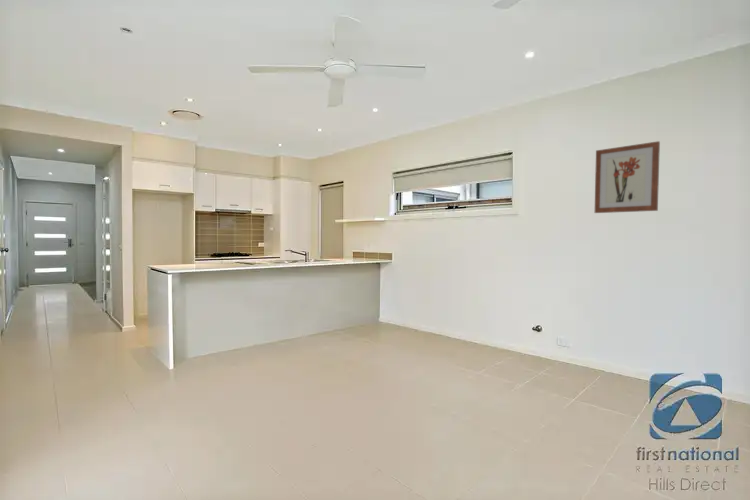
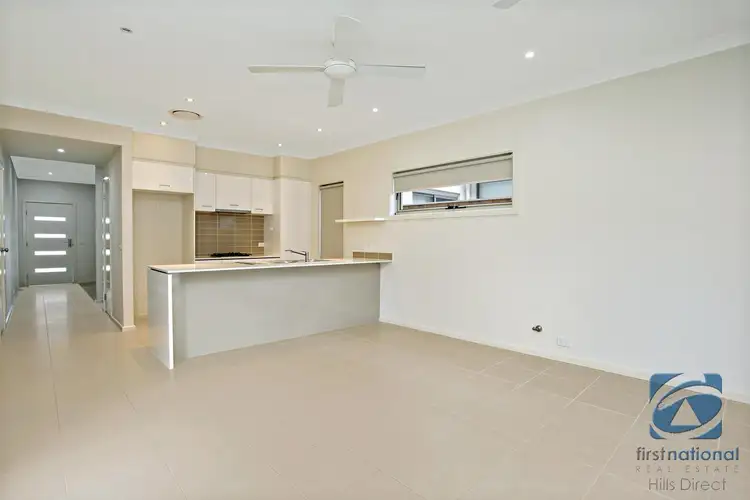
- wall art (625, 179)
